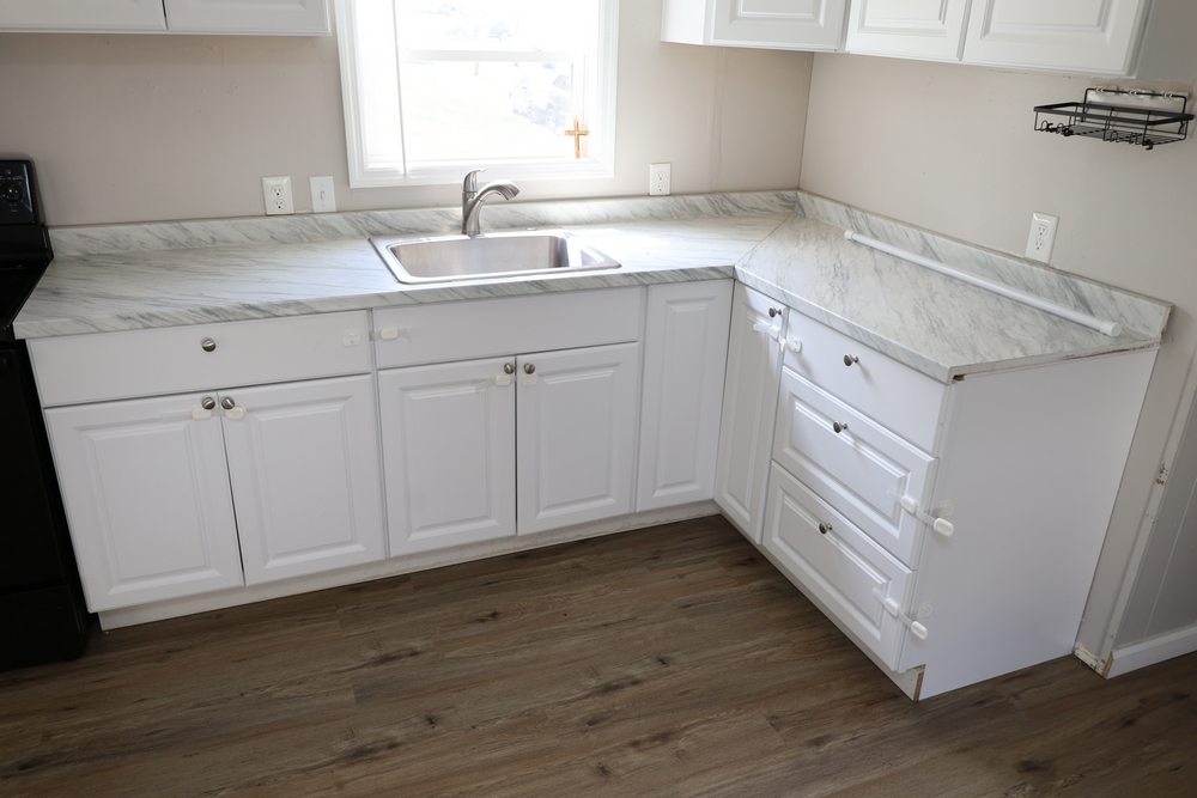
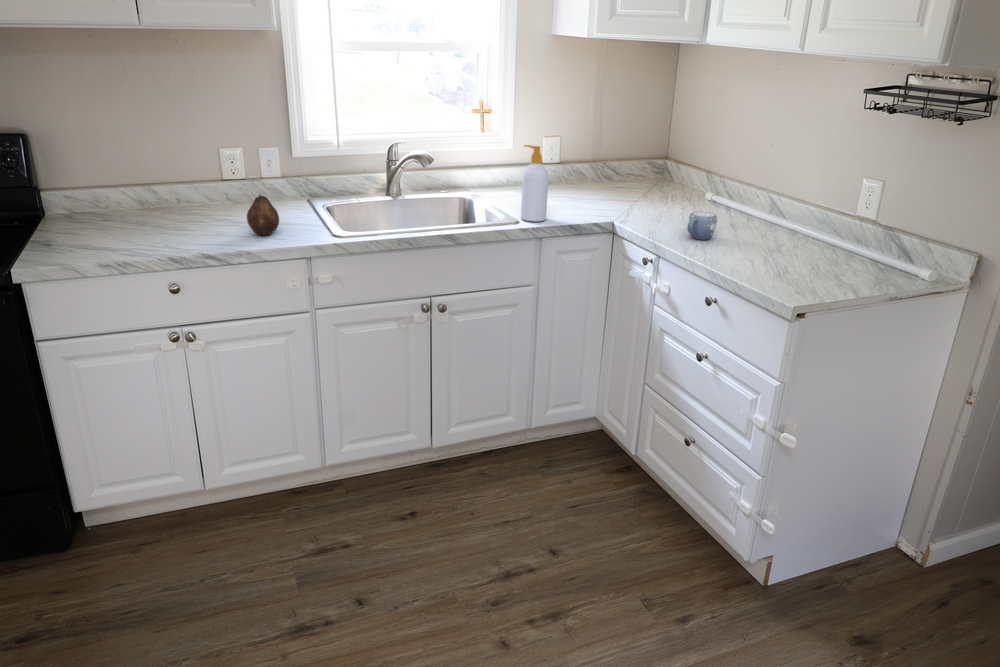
+ fruit (262, 214)
+ soap bottle (534, 183)
+ mug (699, 226)
